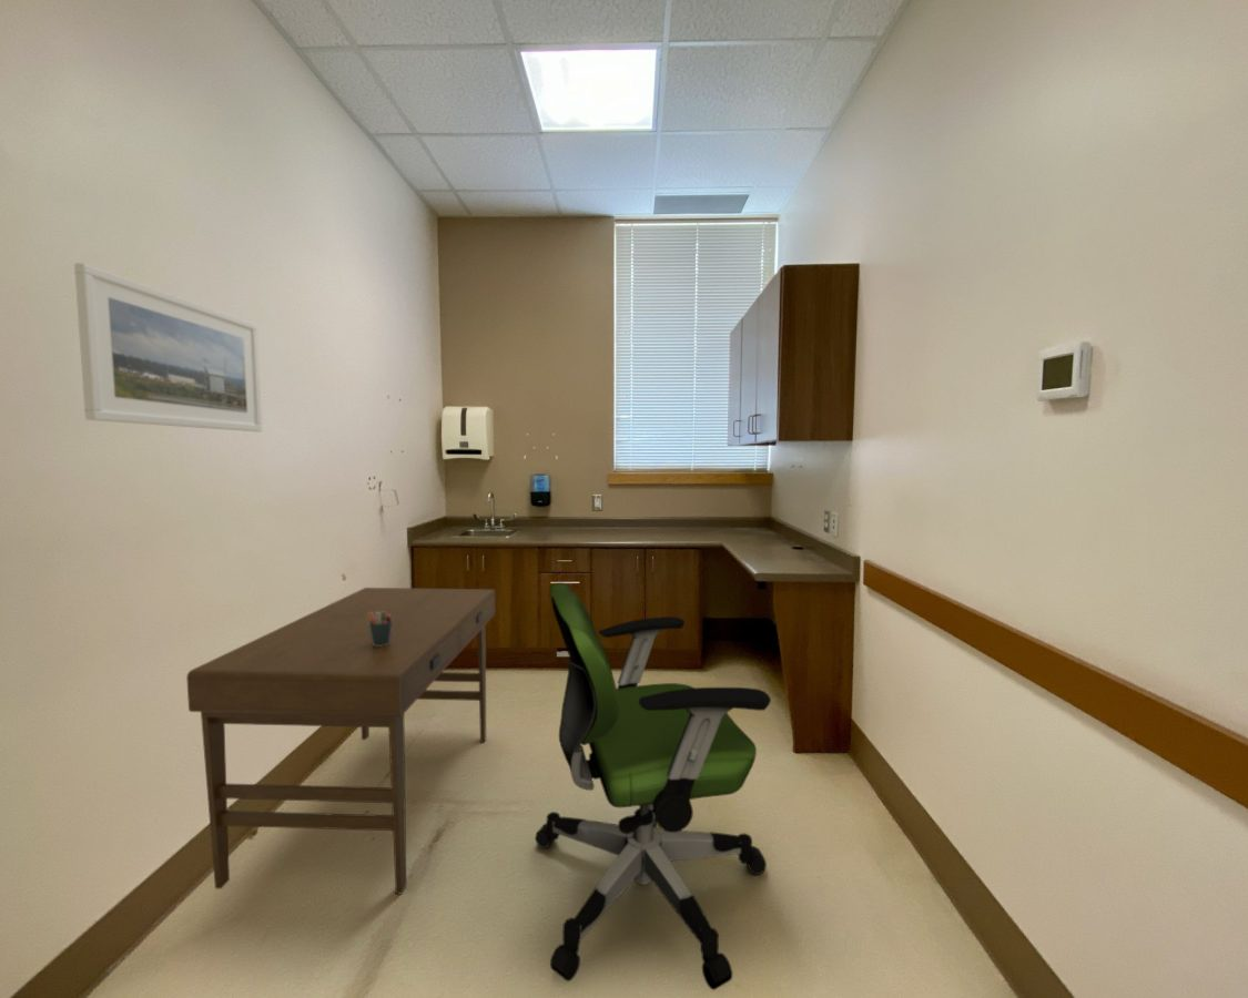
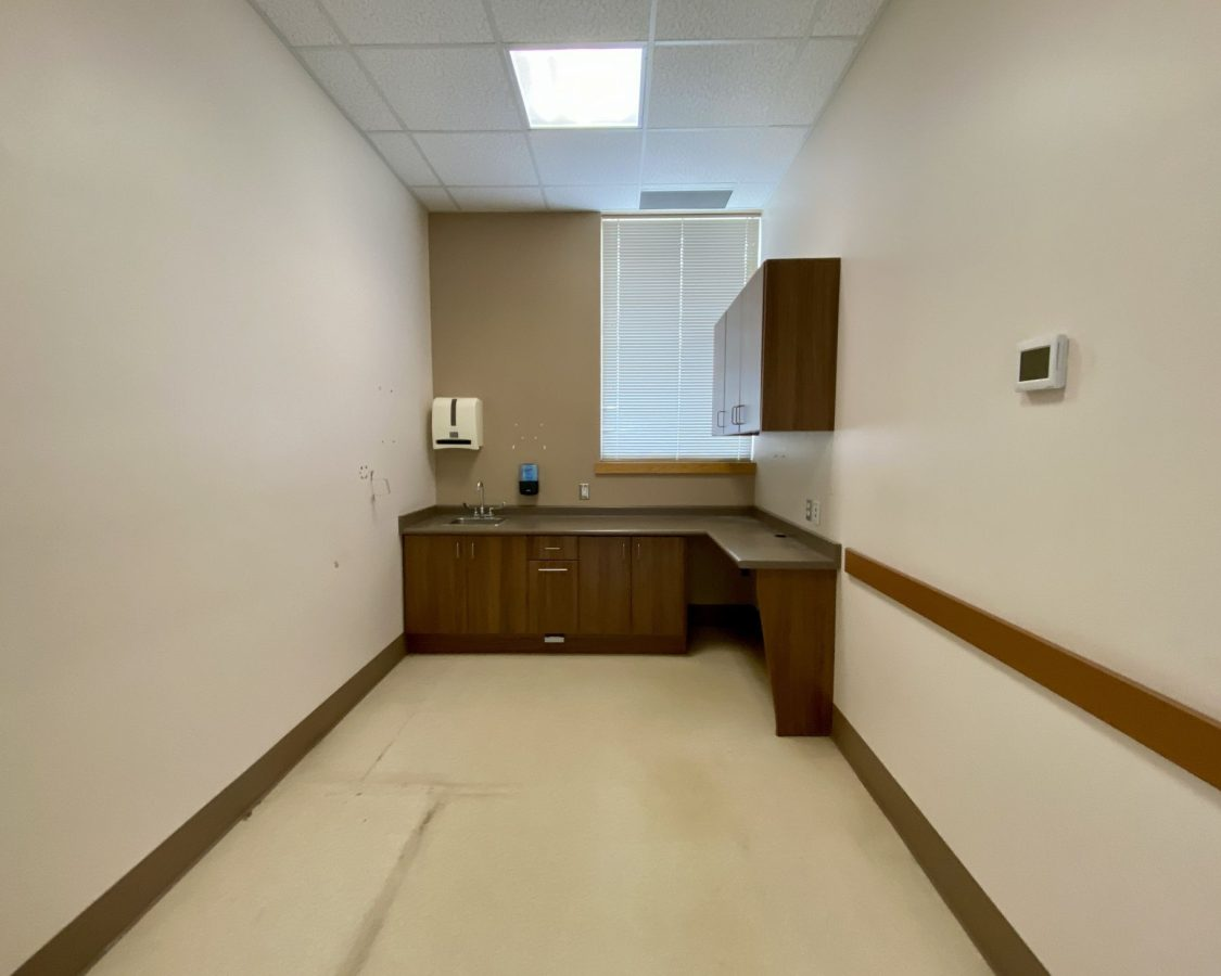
- office chair (658, 737)
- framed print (186, 363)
- desk (382, 710)
- pen holder (379, 625)
